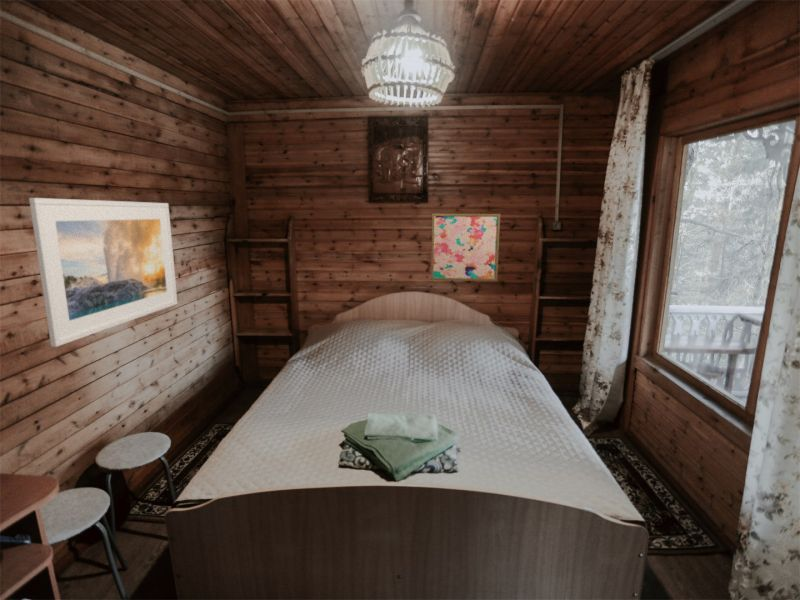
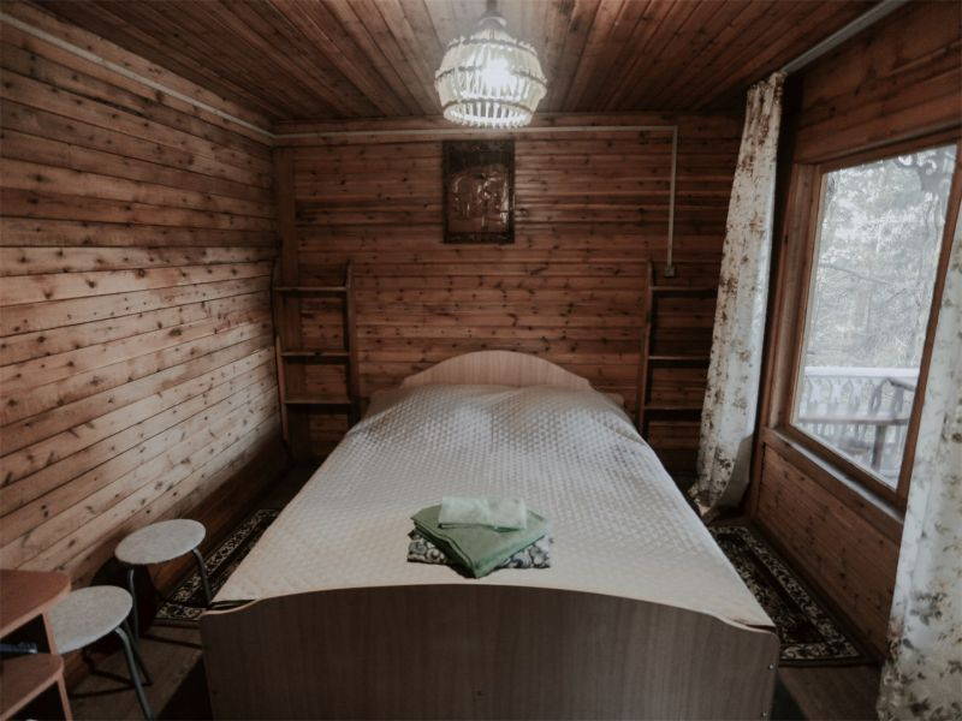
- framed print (119, 262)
- wall art (464, 247)
